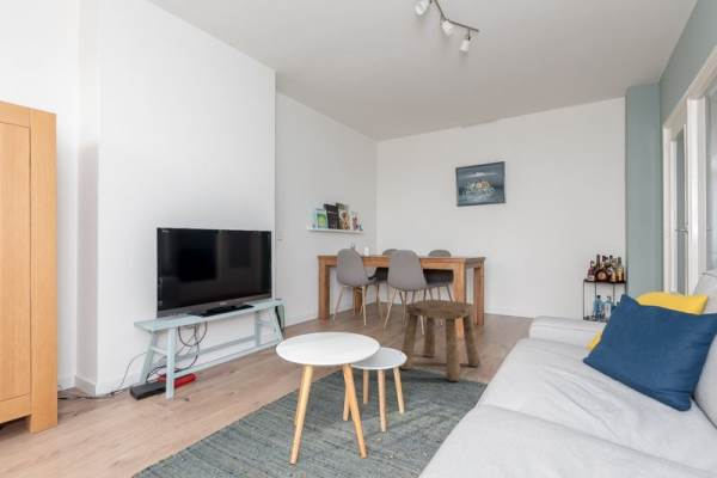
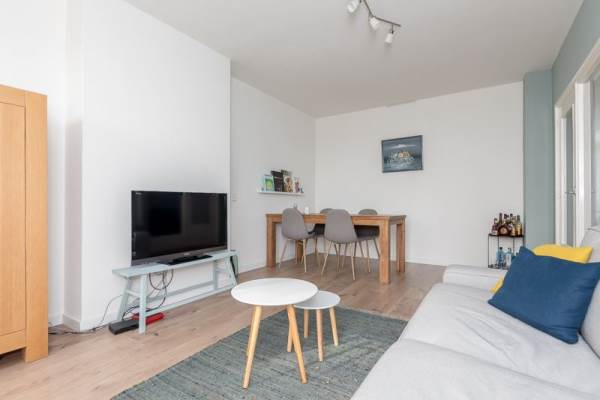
- stool (434, 335)
